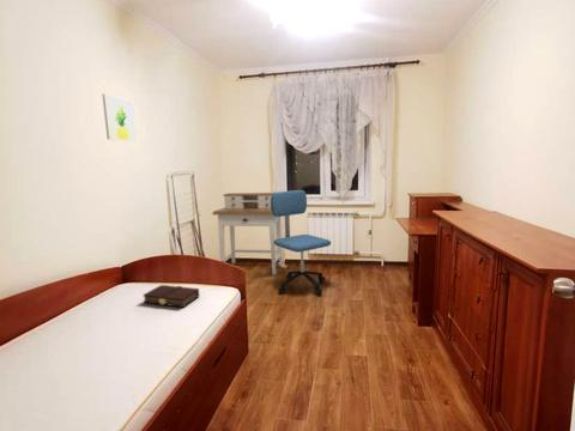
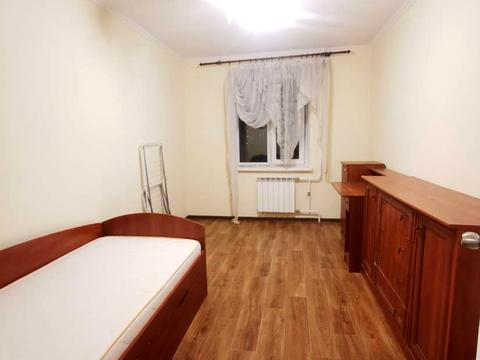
- wall art (121, 120)
- office chair (301, 241)
- desk (250, 225)
- book (171, 296)
